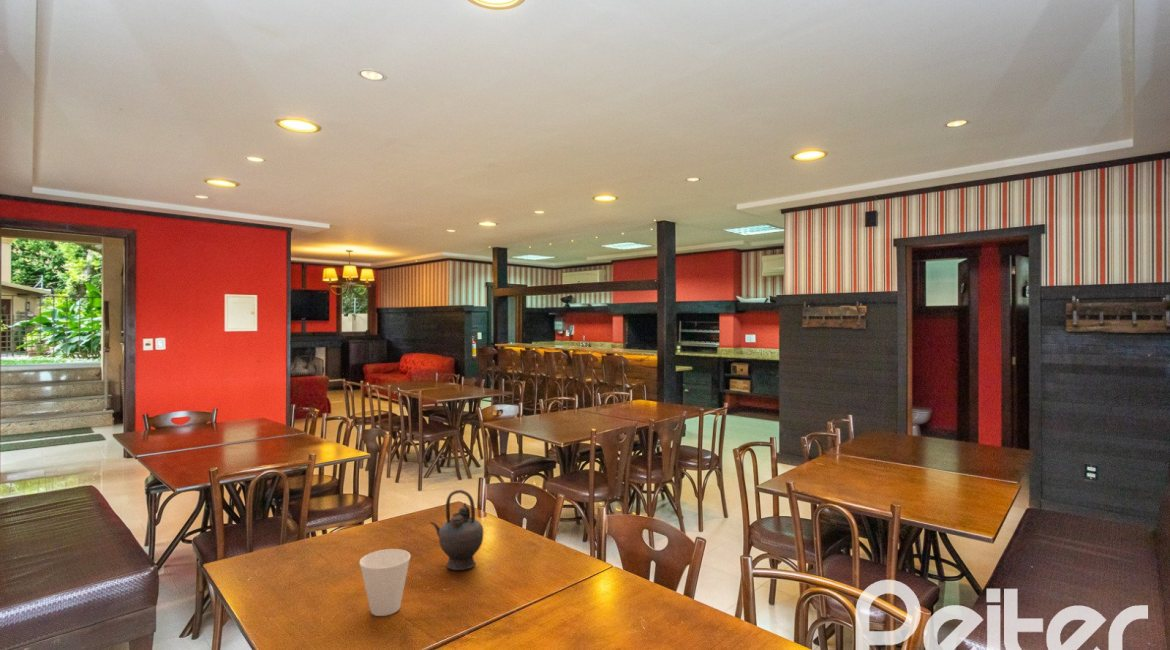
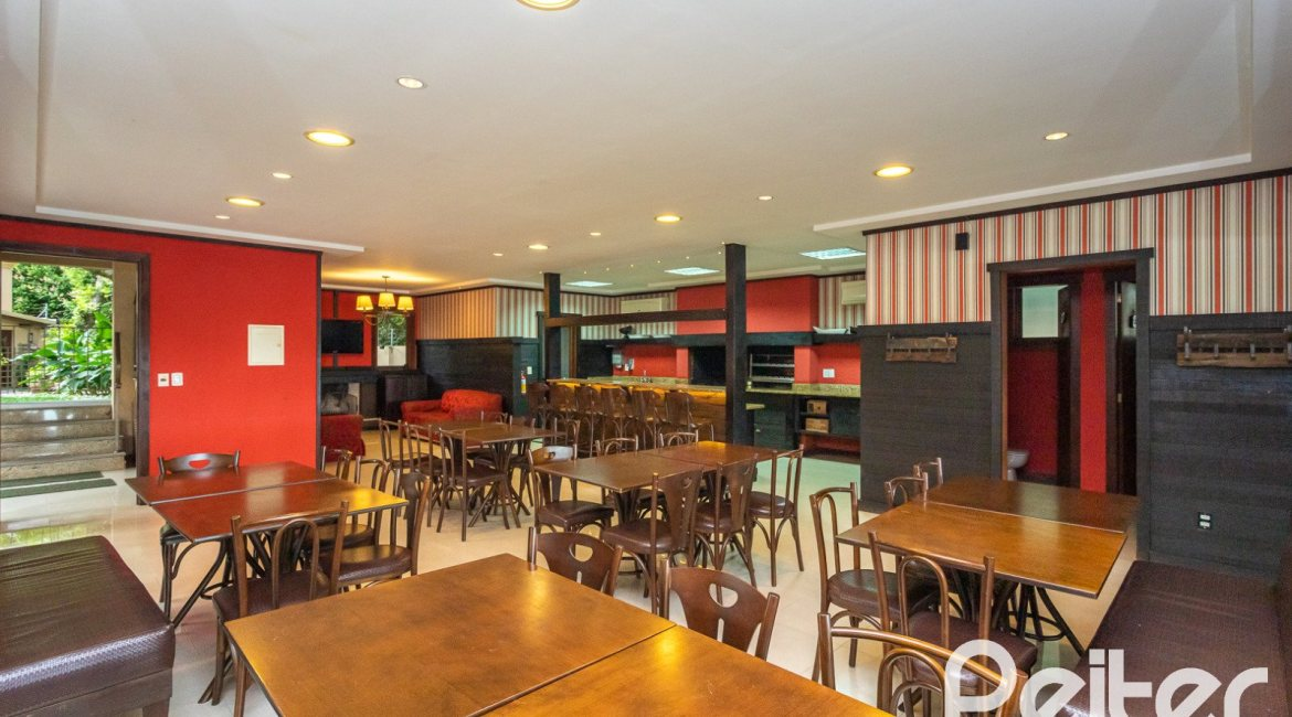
- cup (385, 583)
- teapot (456, 527)
